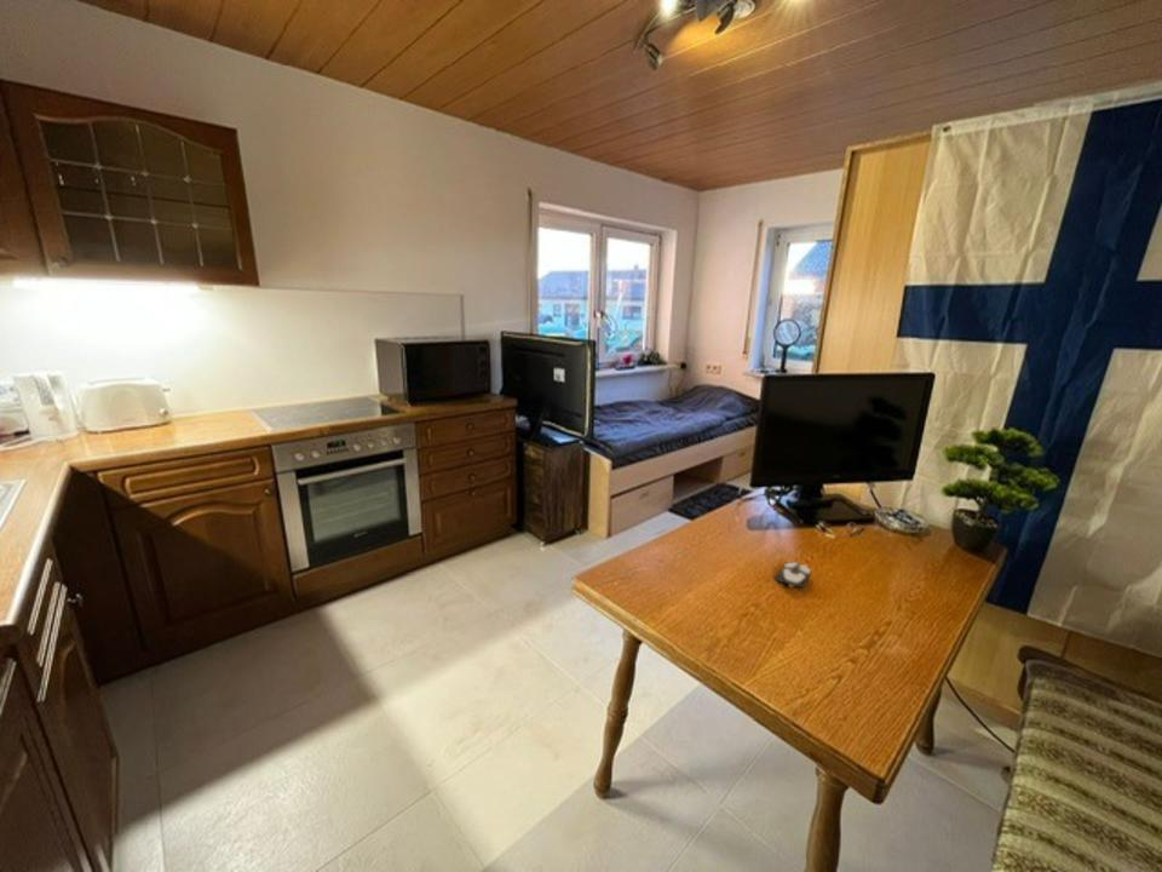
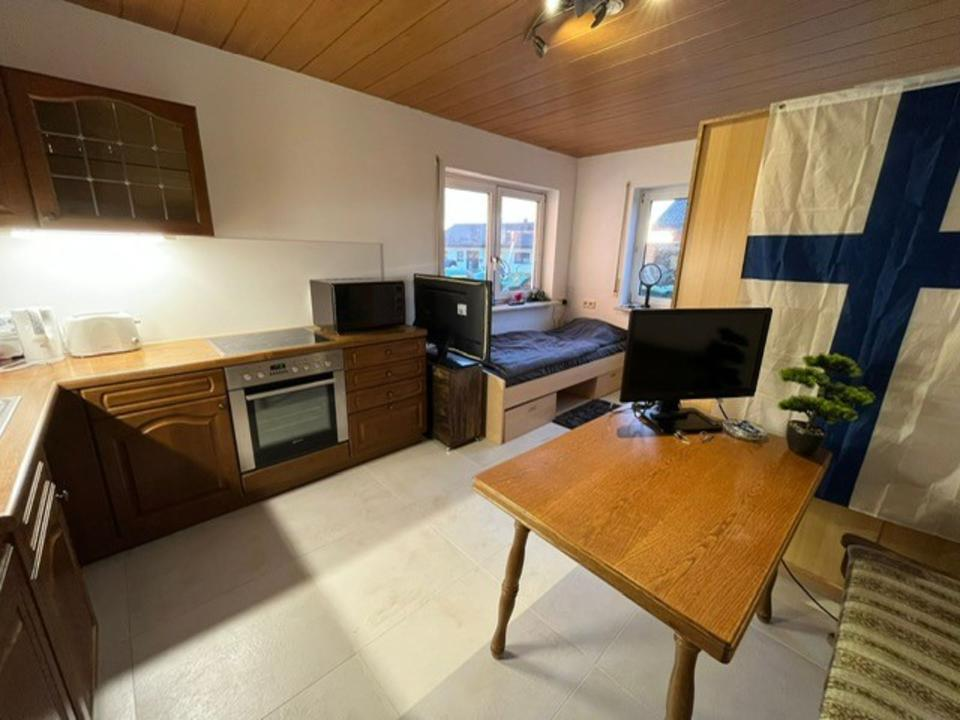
- computer mouse (794, 569)
